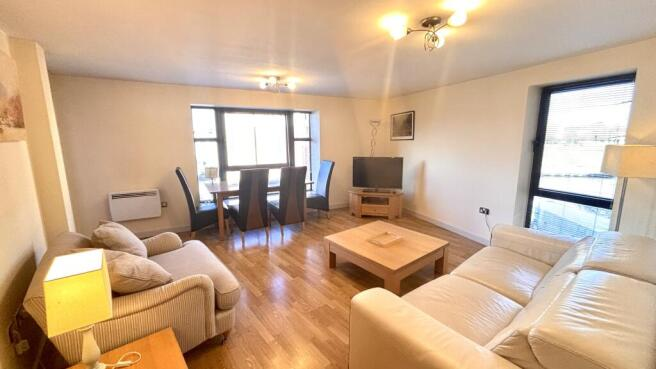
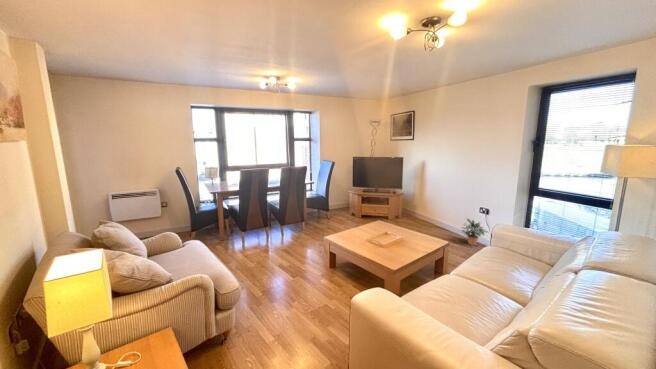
+ potted plant (474, 232)
